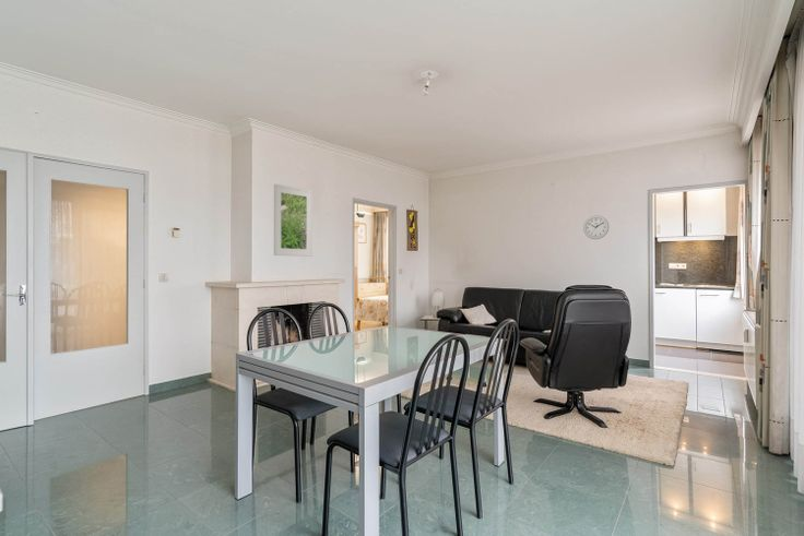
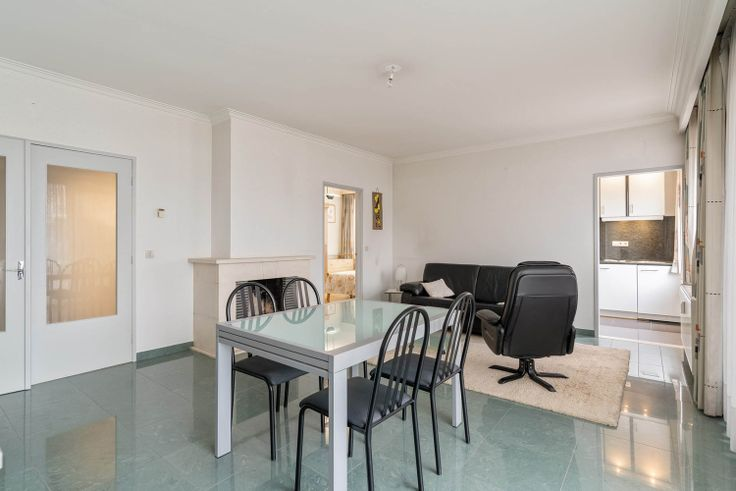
- wall clock (595, 227)
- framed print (293, 222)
